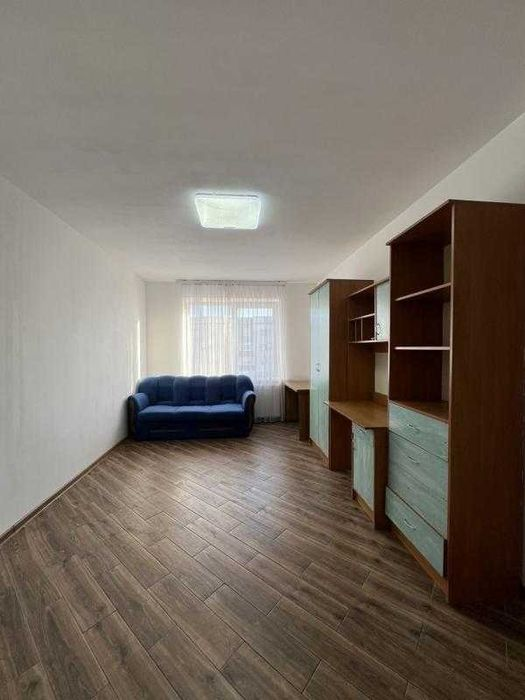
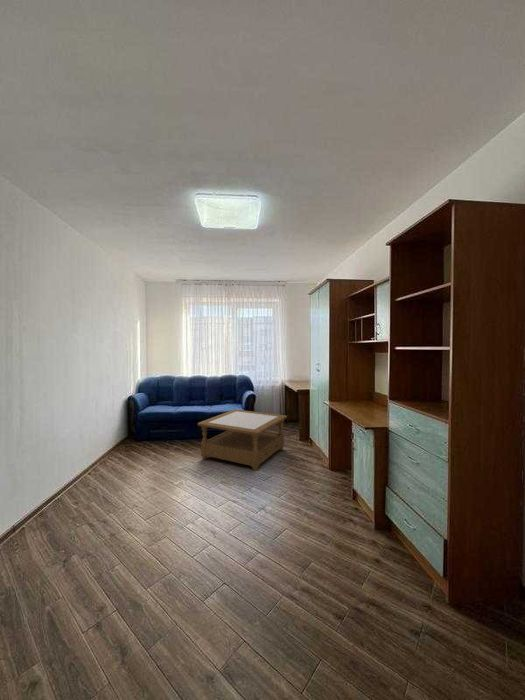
+ coffee table (244, 436)
